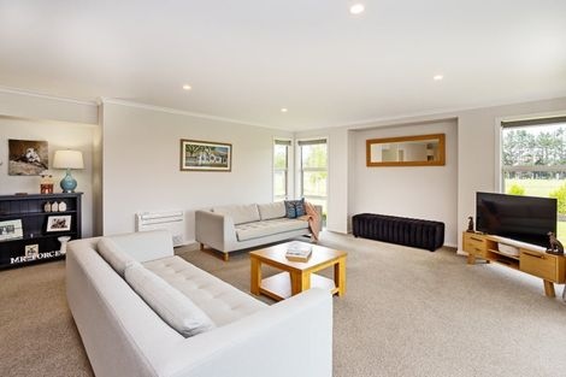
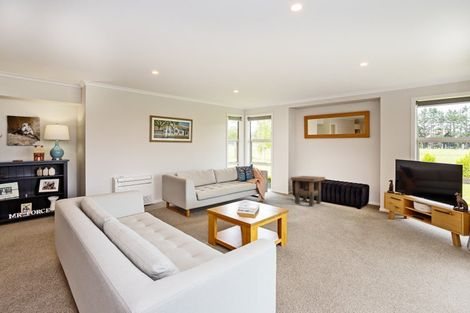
+ side table (307, 190)
